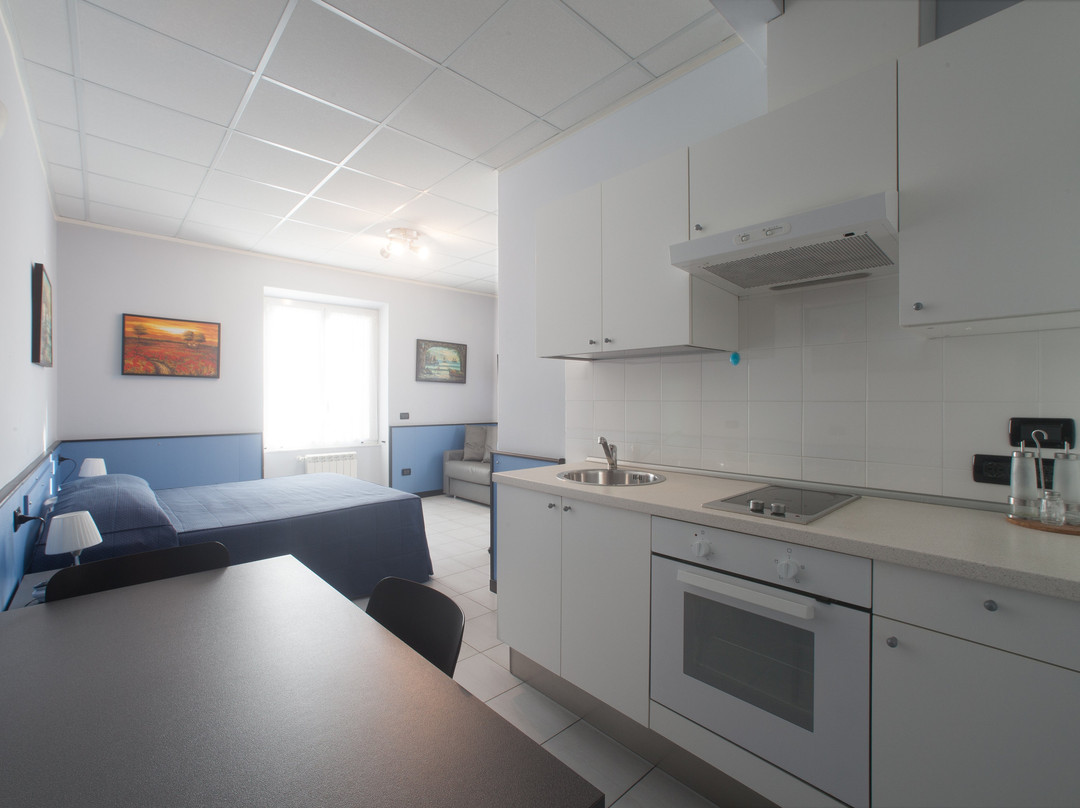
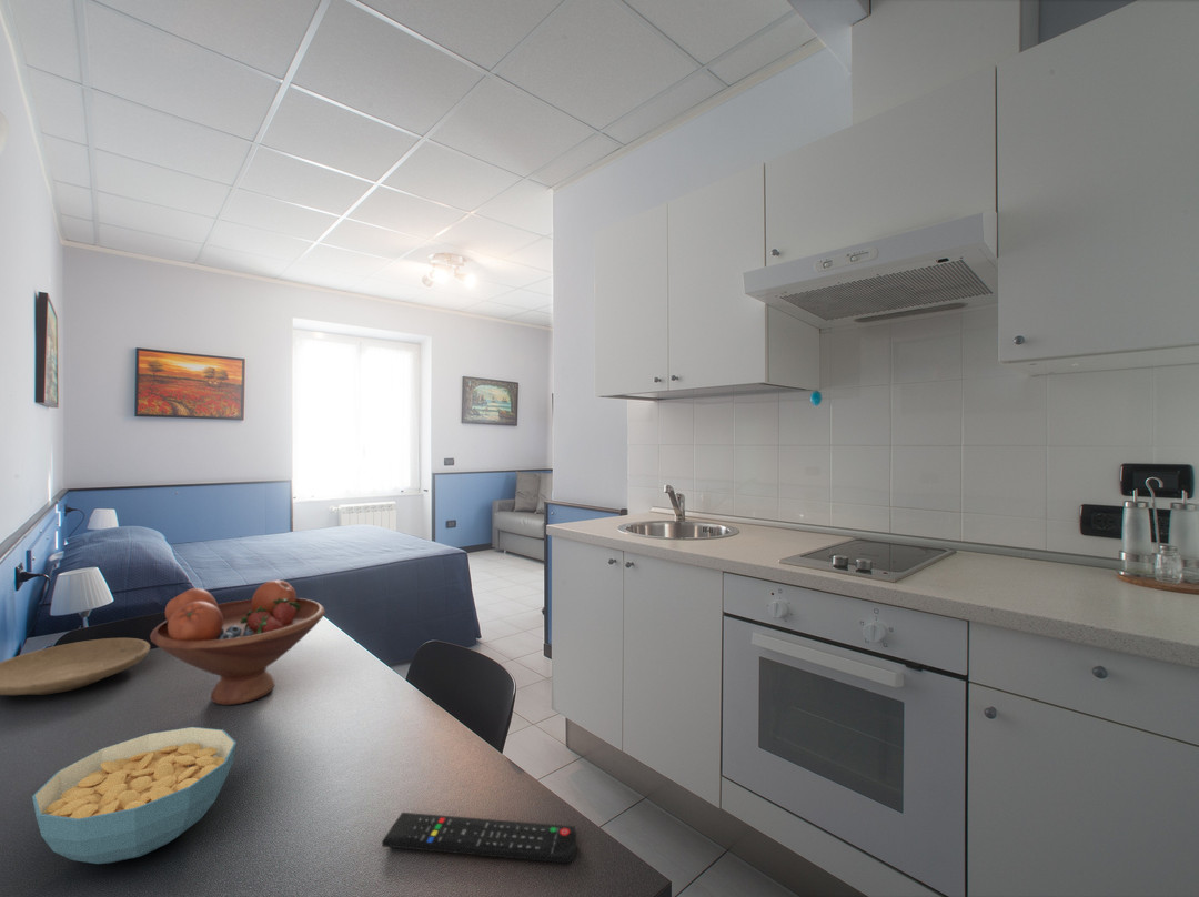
+ fruit bowl (243, 641)
+ remote control (482, 838)
+ cereal bowl (142, 804)
+ plate (68, 669)
